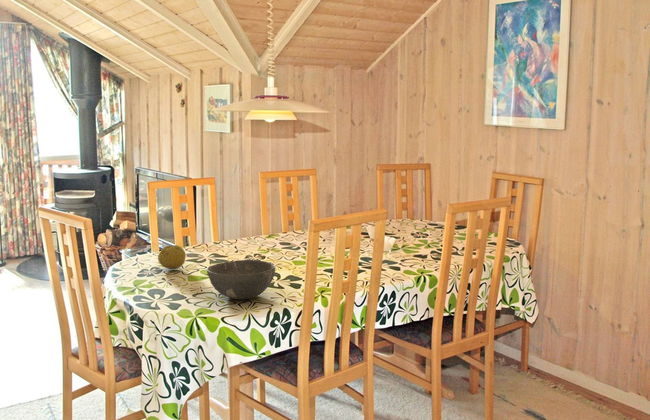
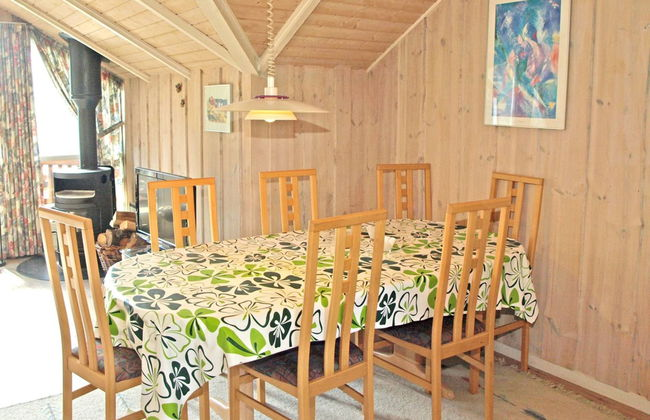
- bowl (241, 281)
- fruit (172, 257)
